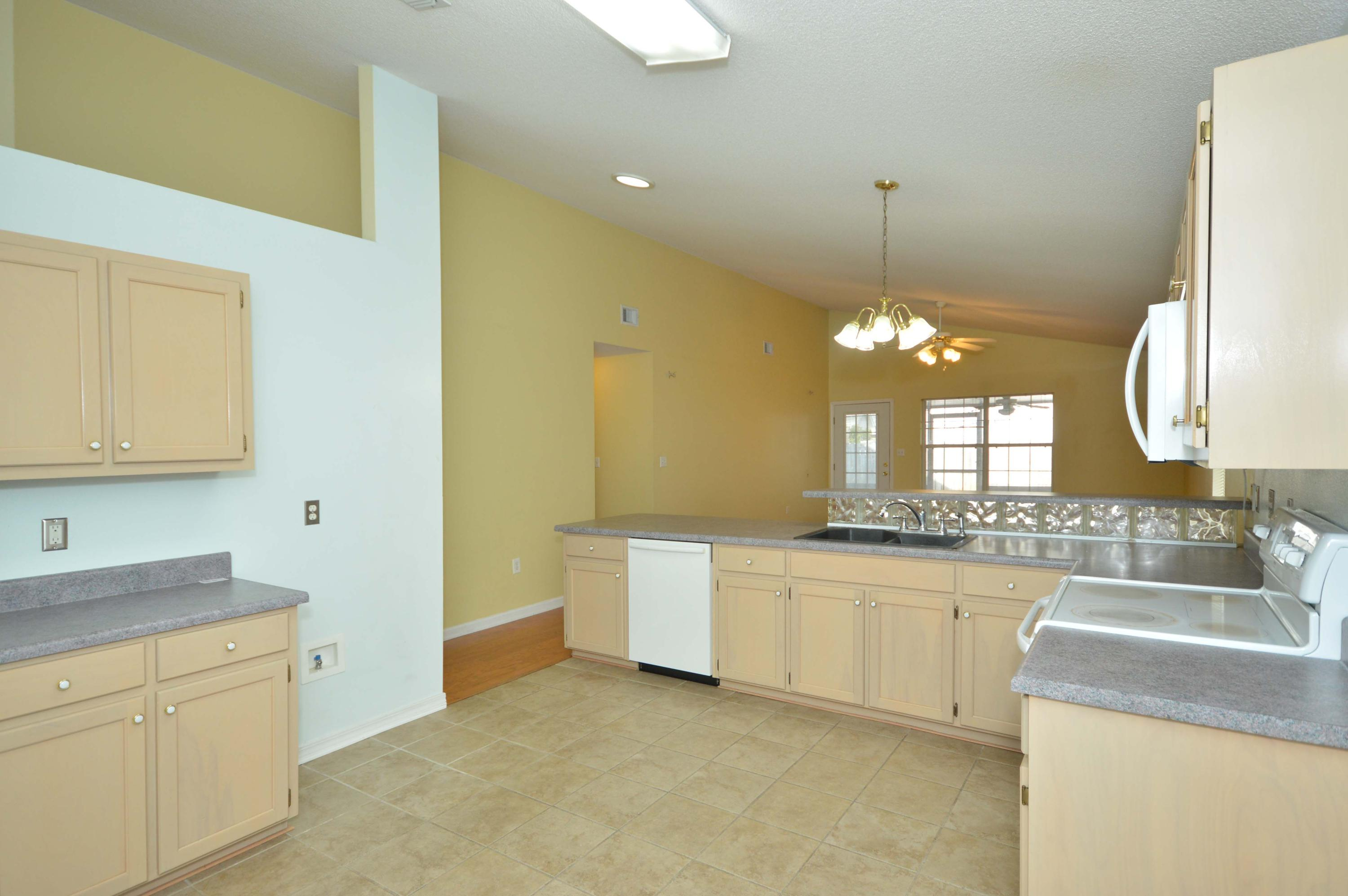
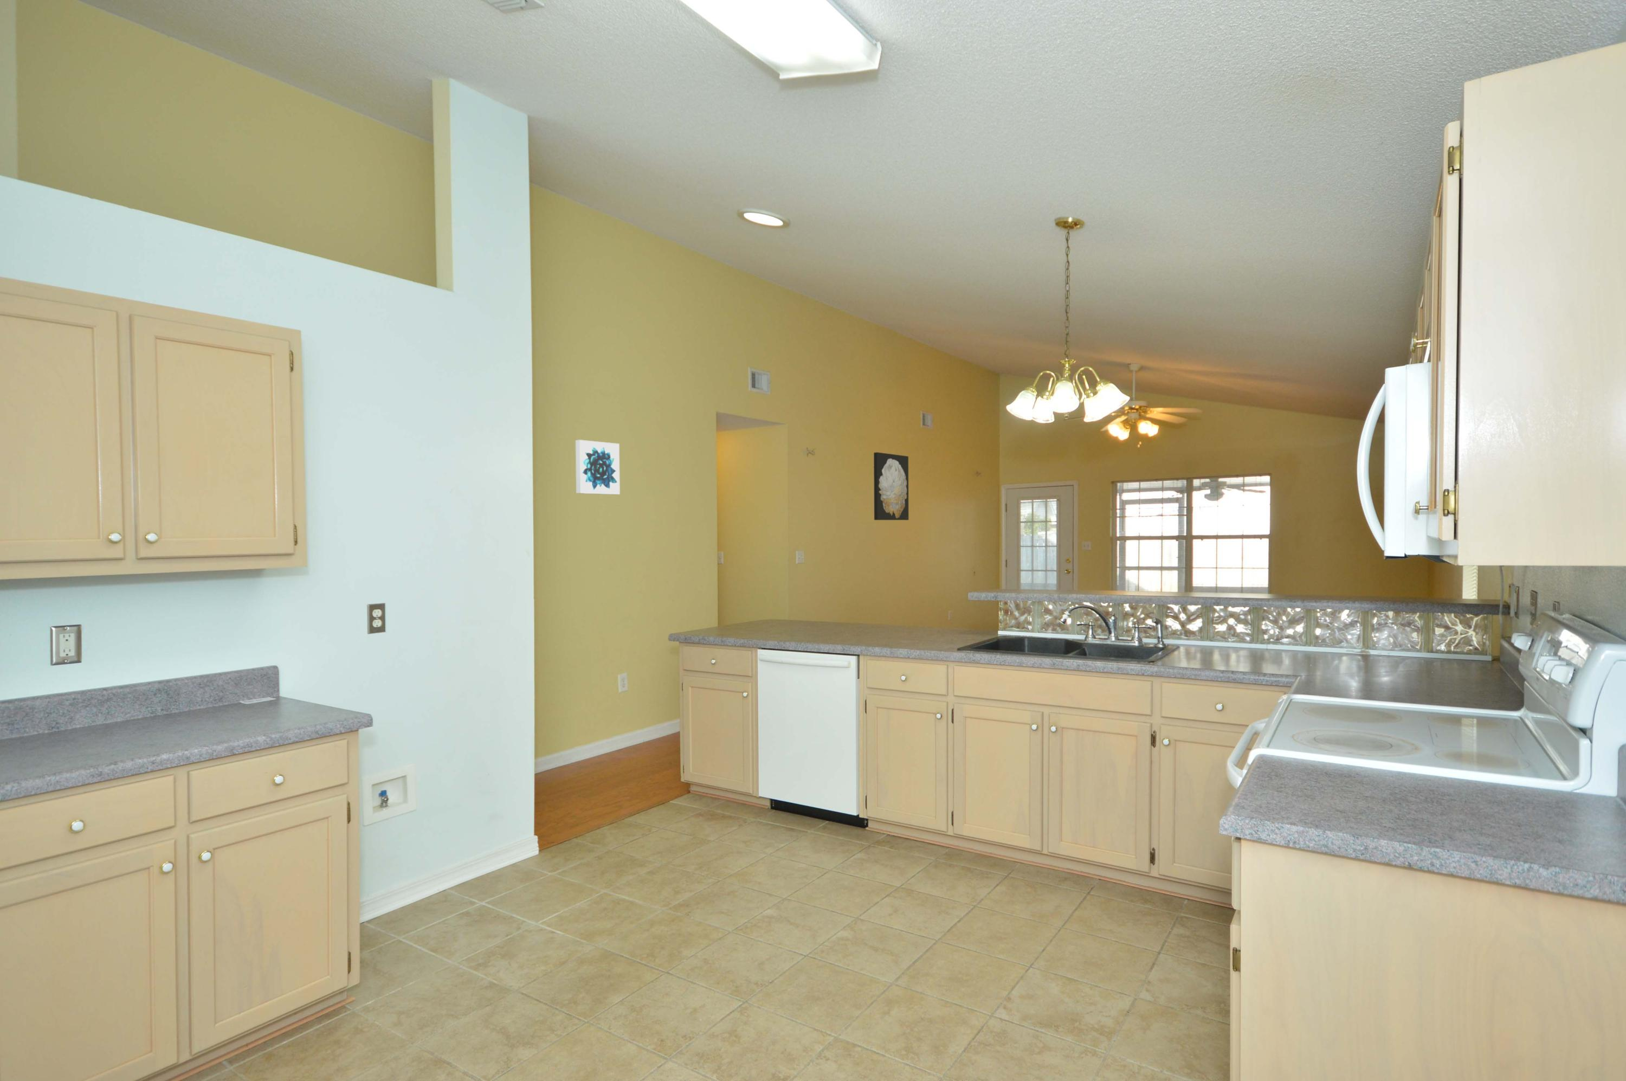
+ wall art (598, 468)
+ wall art (891, 487)
